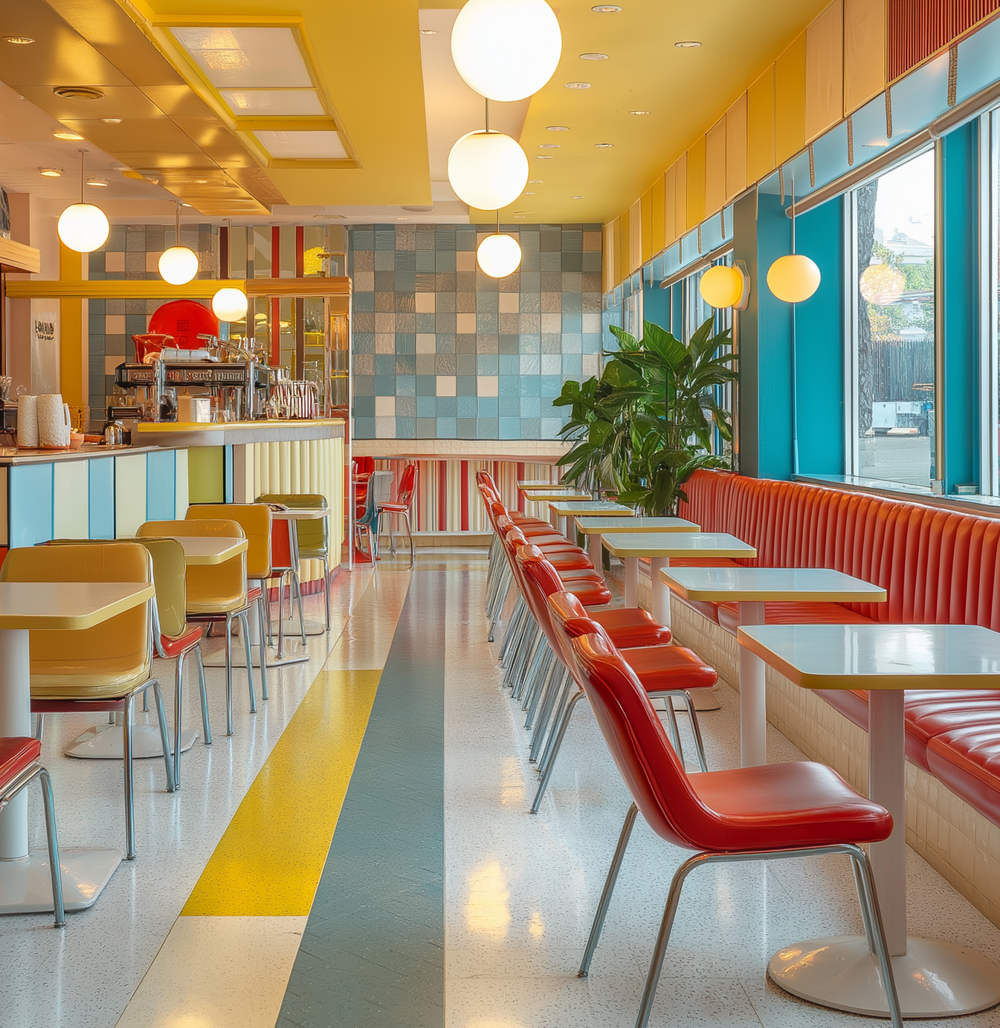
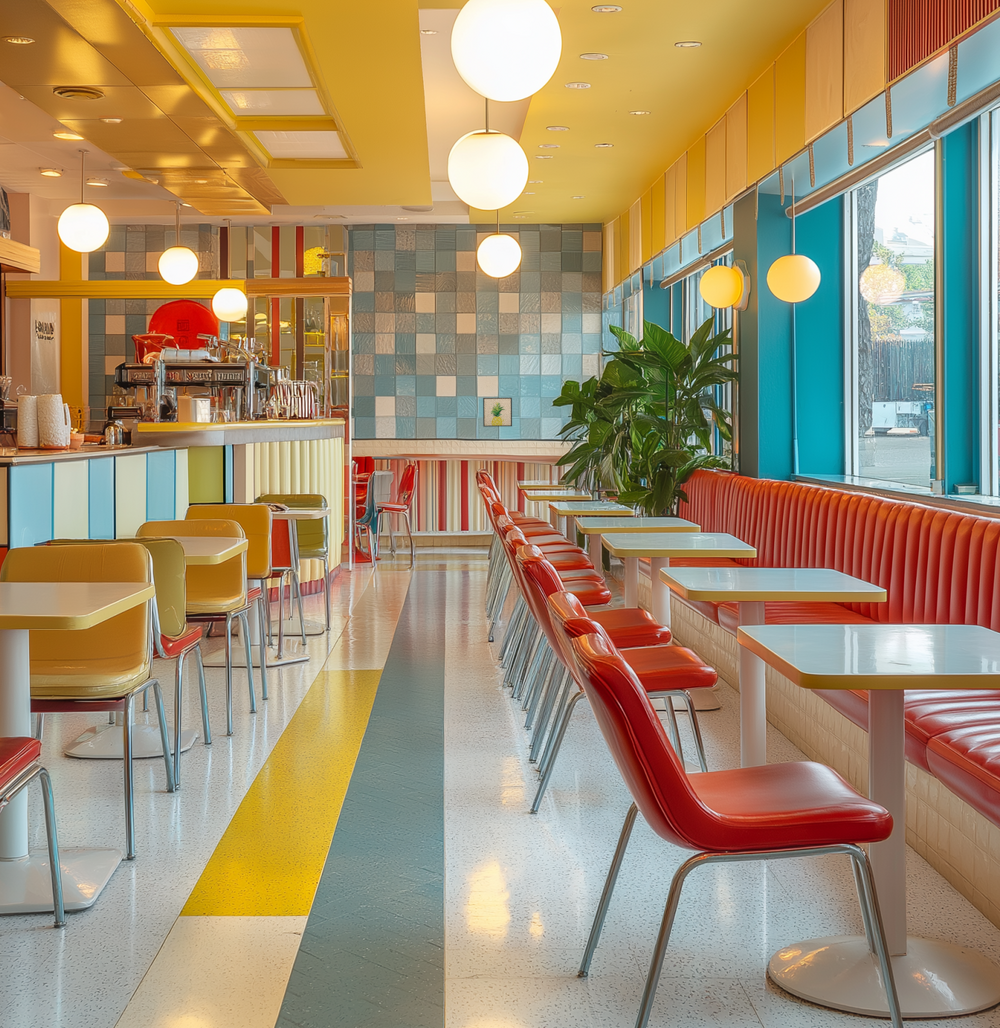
+ wall art (497, 412)
